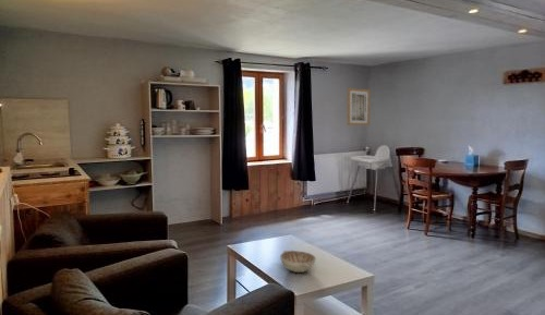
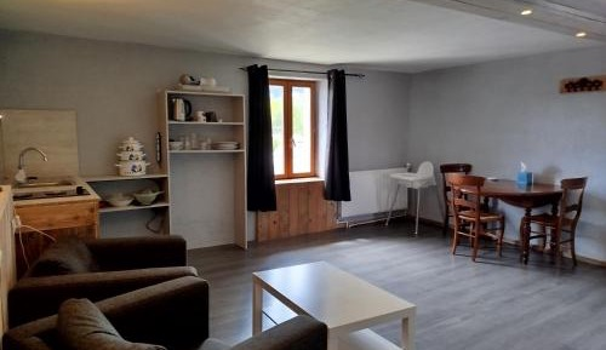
- decorative bowl (298, 263)
- wall art (359, 107)
